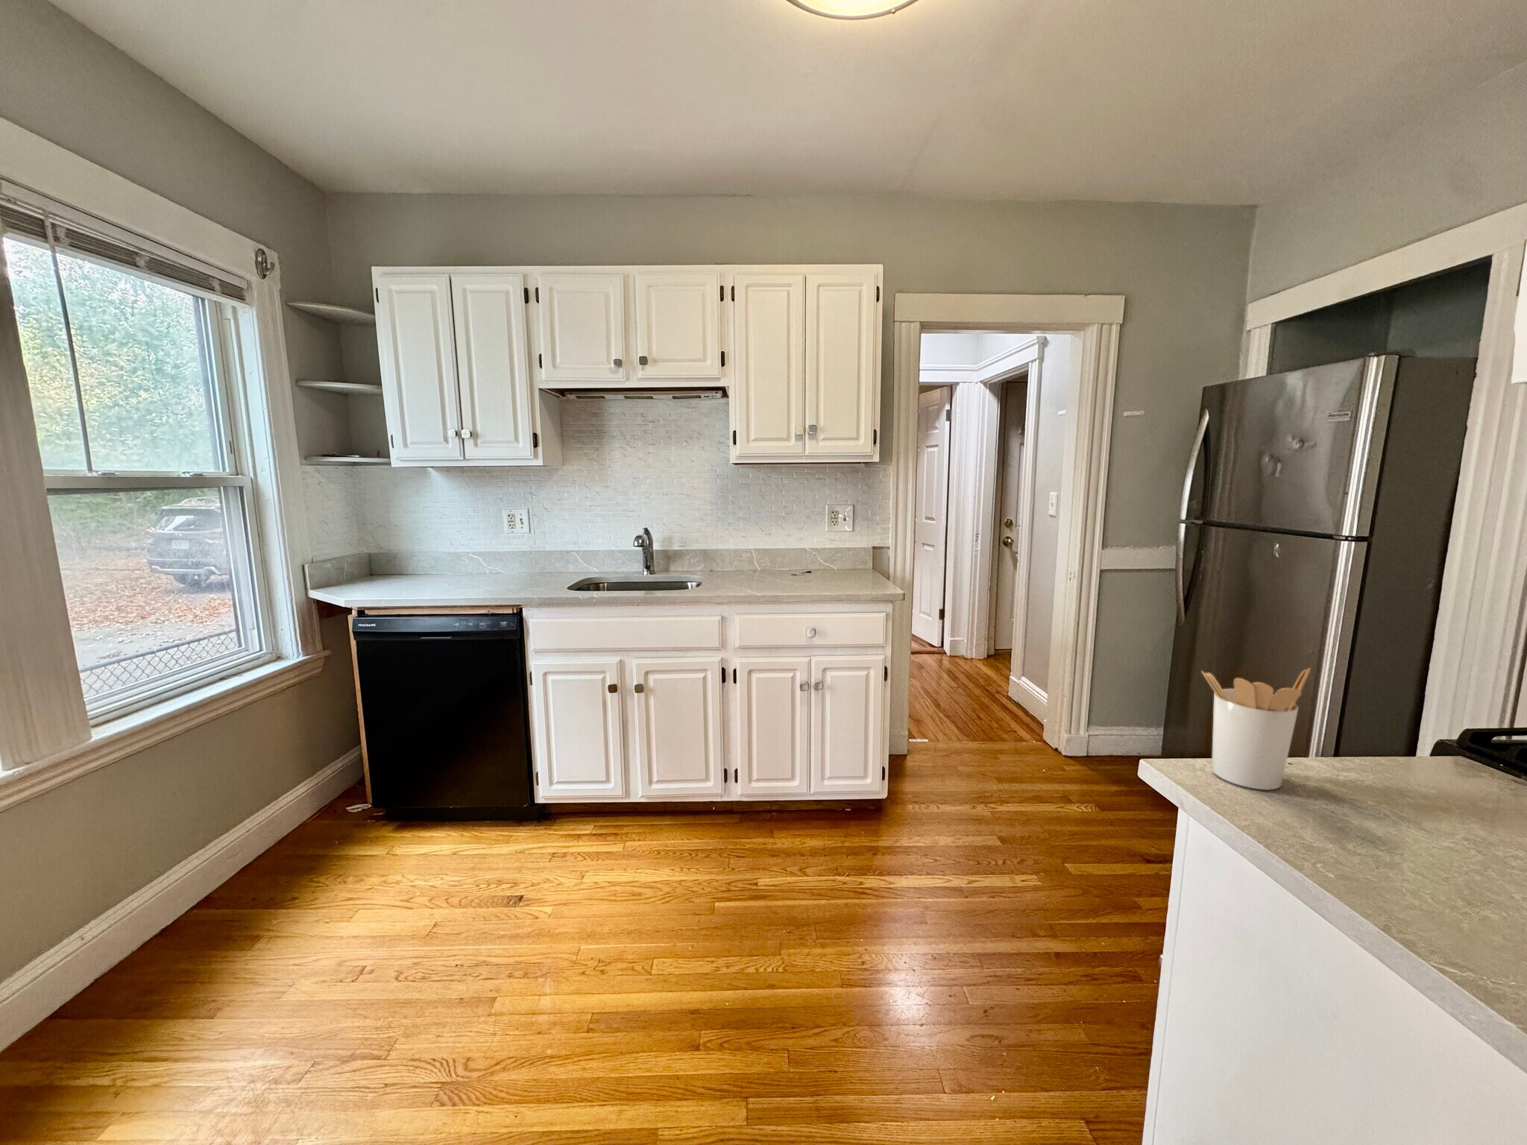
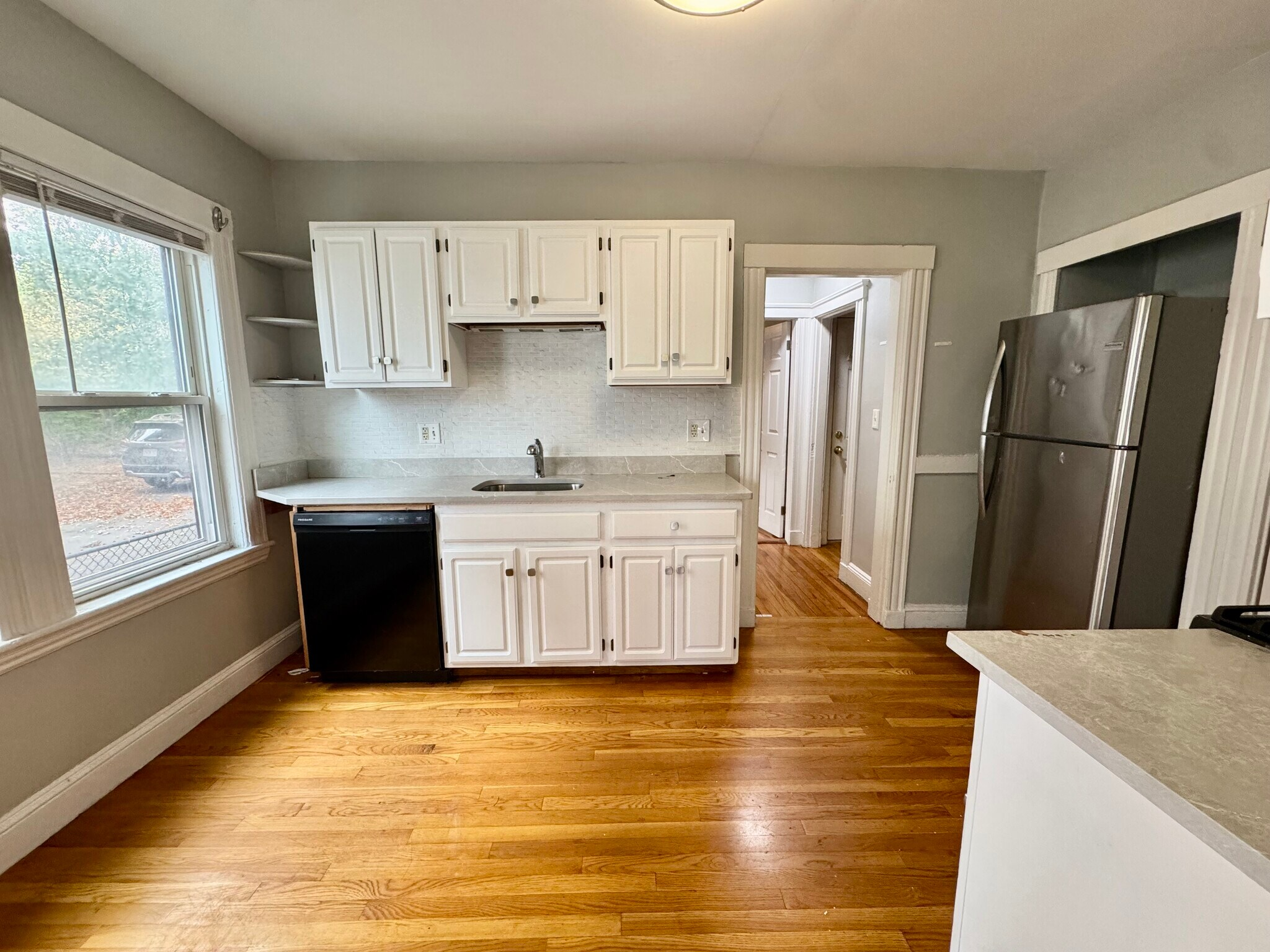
- utensil holder (1255, 725)
